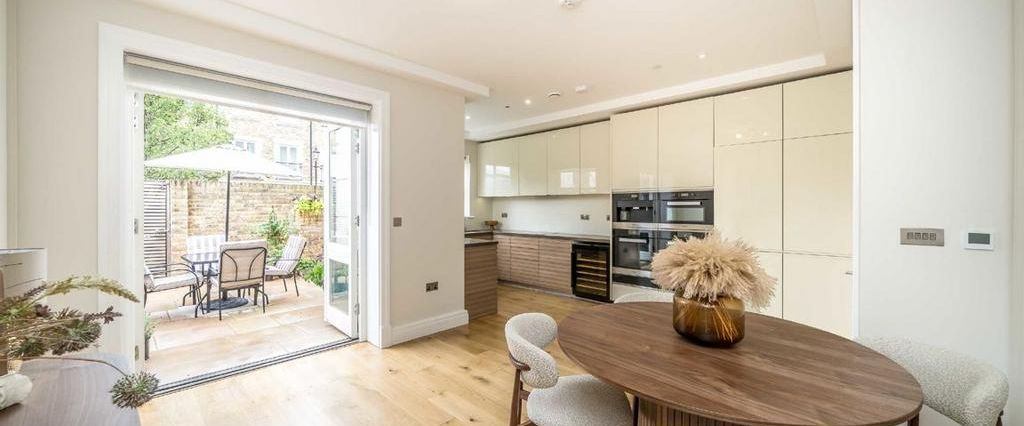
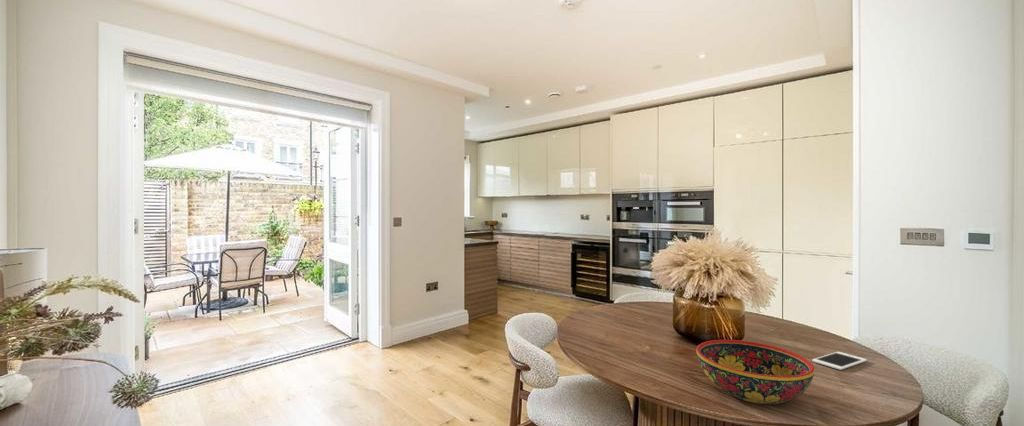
+ cell phone (839, 360)
+ bowl (751, 374)
